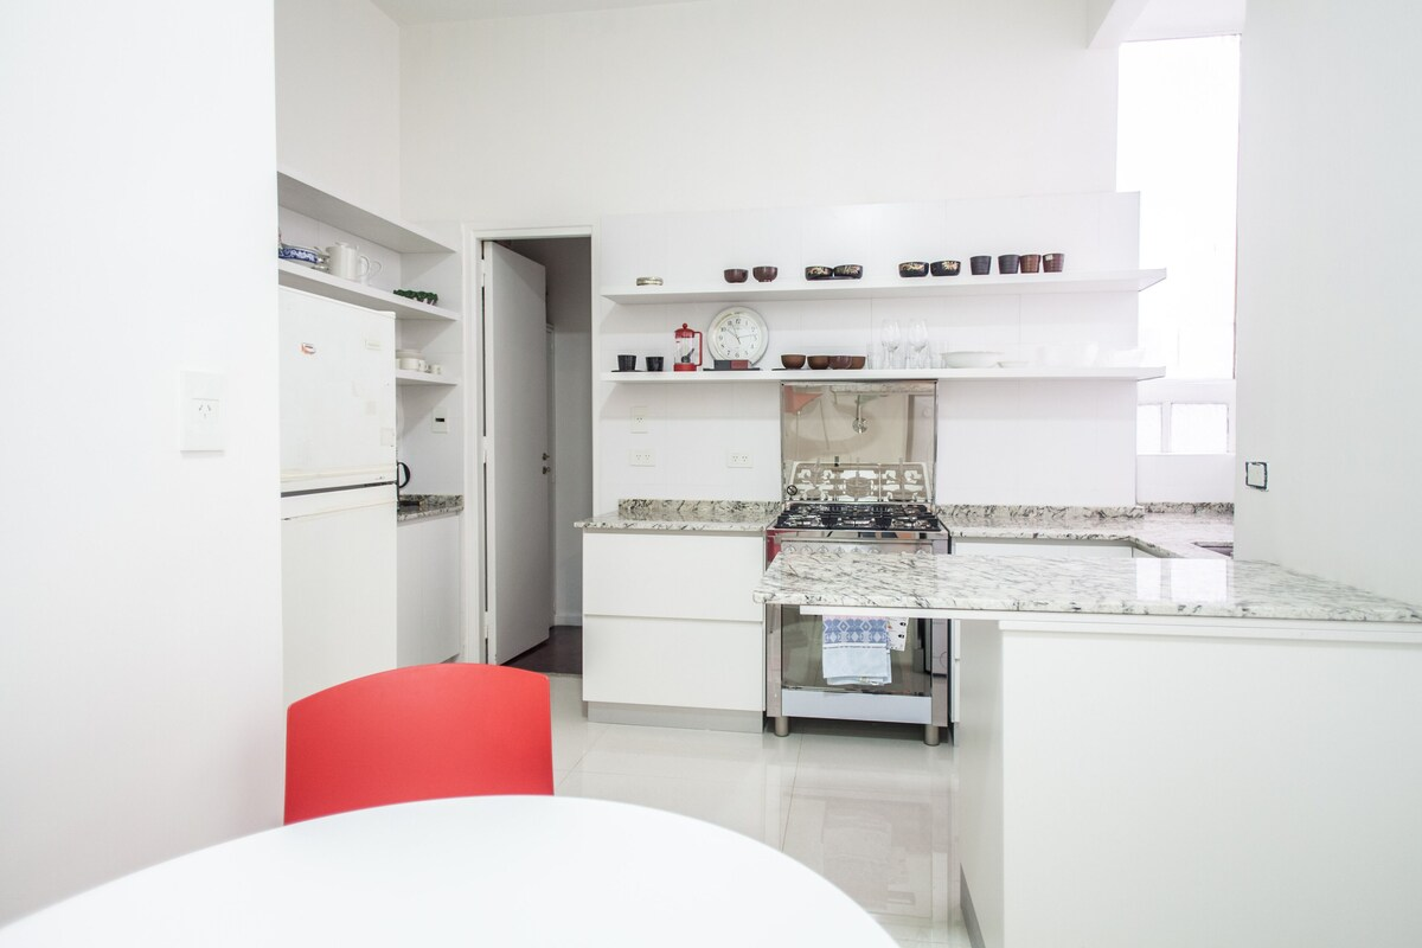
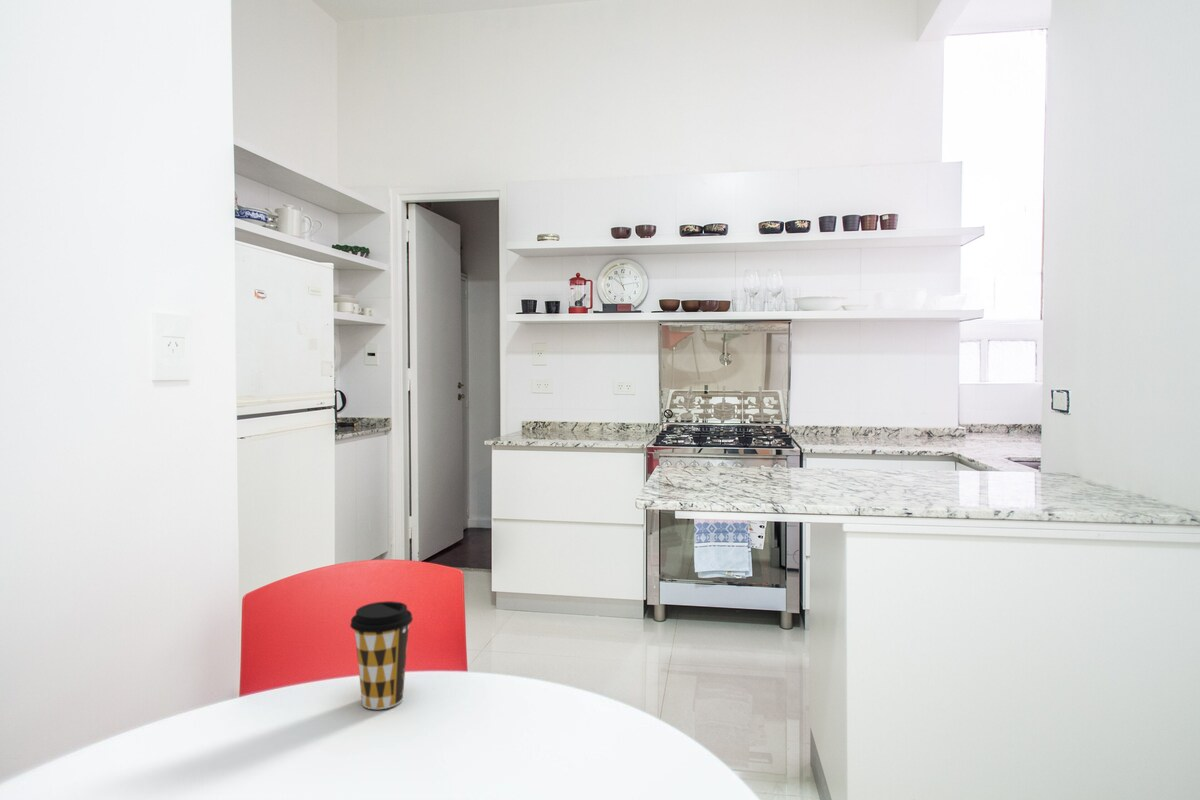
+ coffee cup (382, 654)
